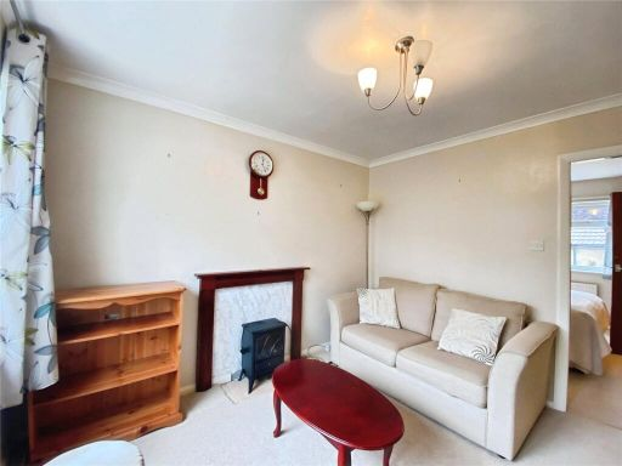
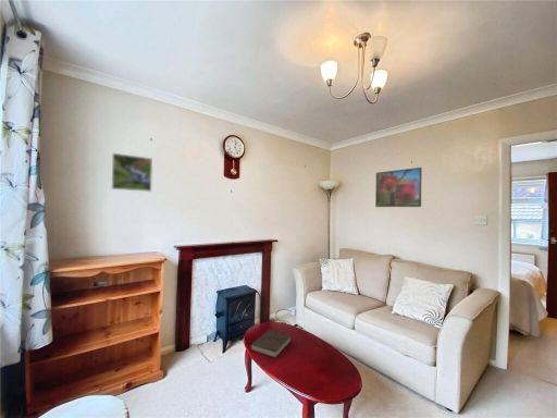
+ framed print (397, 188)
+ book (271, 342)
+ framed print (132, 173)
